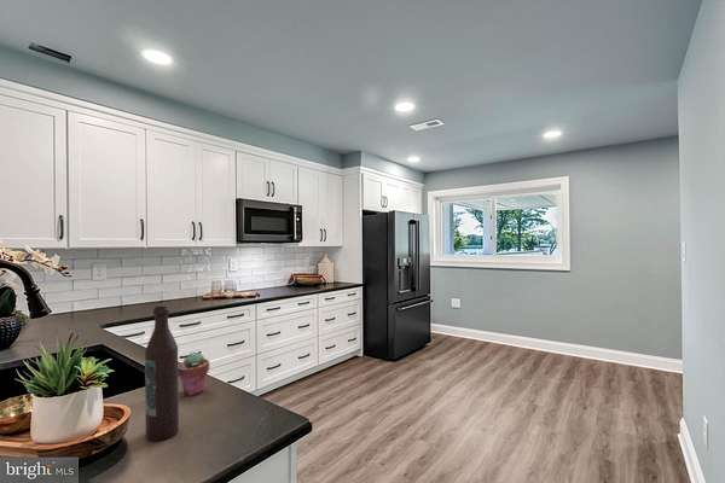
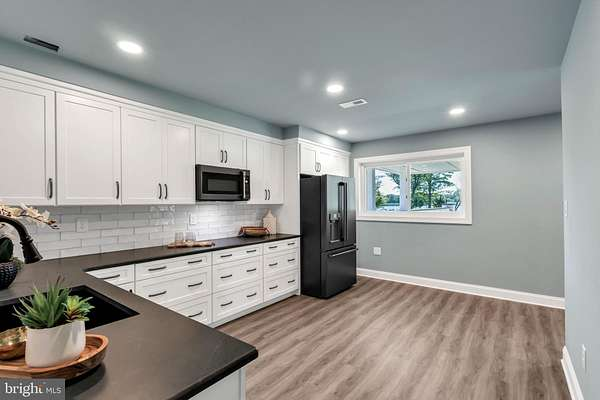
- wine bottle (162, 368)
- potted succulent (193, 371)
